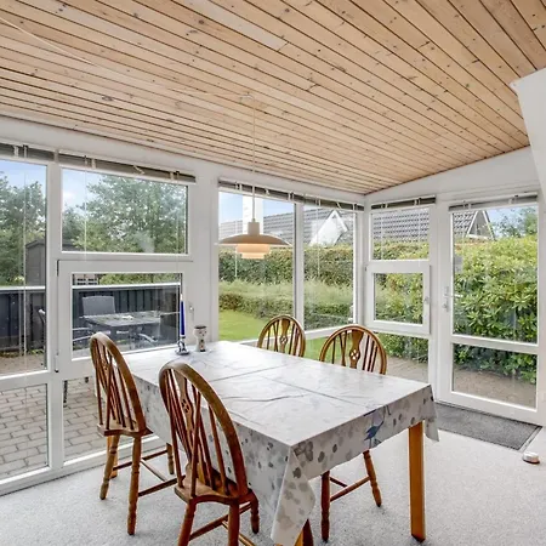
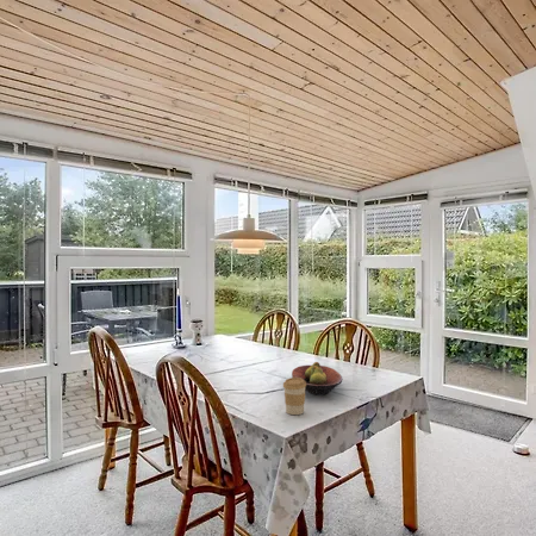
+ coffee cup (294, 395)
+ fruit bowl (316, 375)
